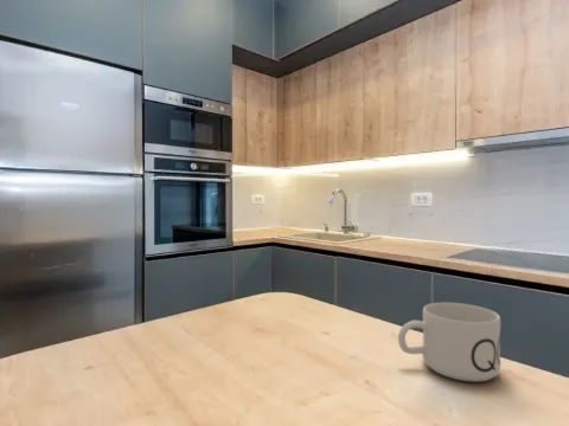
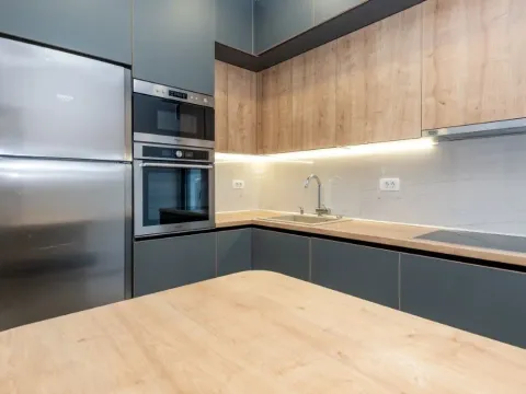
- mug (446, 338)
